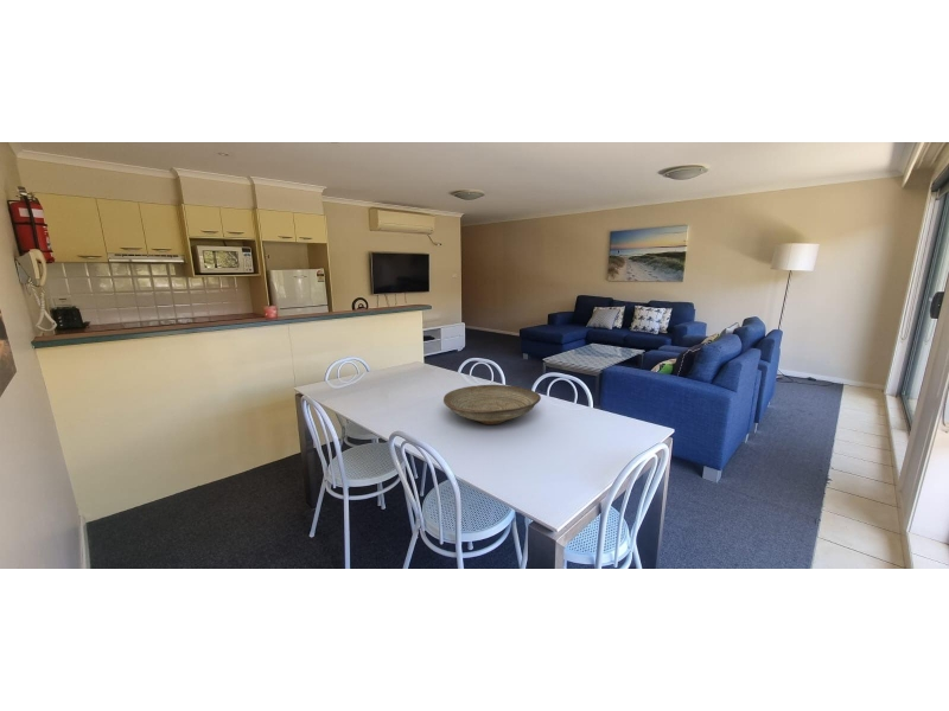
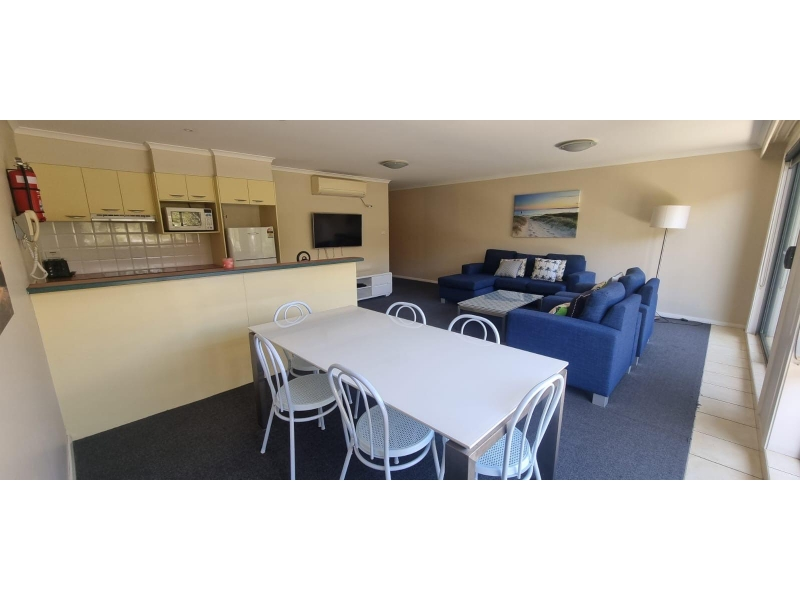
- decorative bowl (491, 406)
